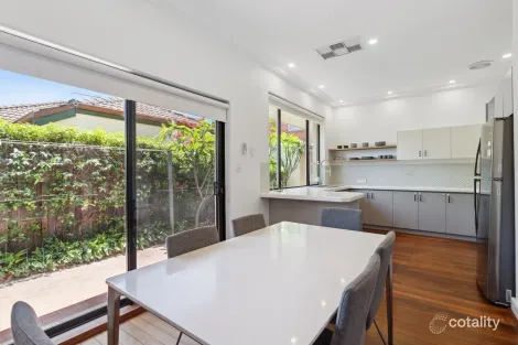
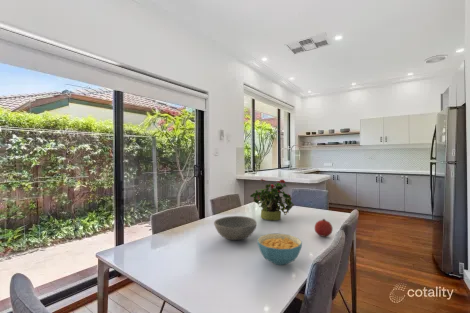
+ potted plant (272, 197)
+ bowl (235, 229)
+ fruit (323, 227)
+ cereal bowl (279, 251)
